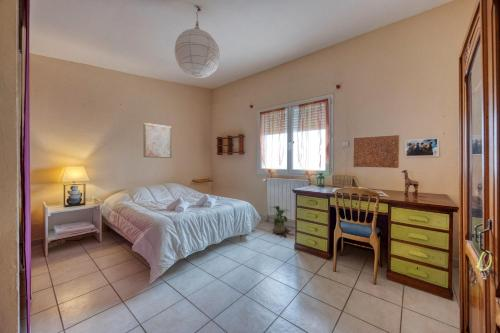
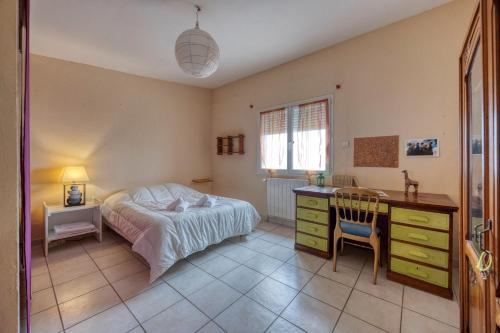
- house plant (281, 217)
- wall art (158, 141)
